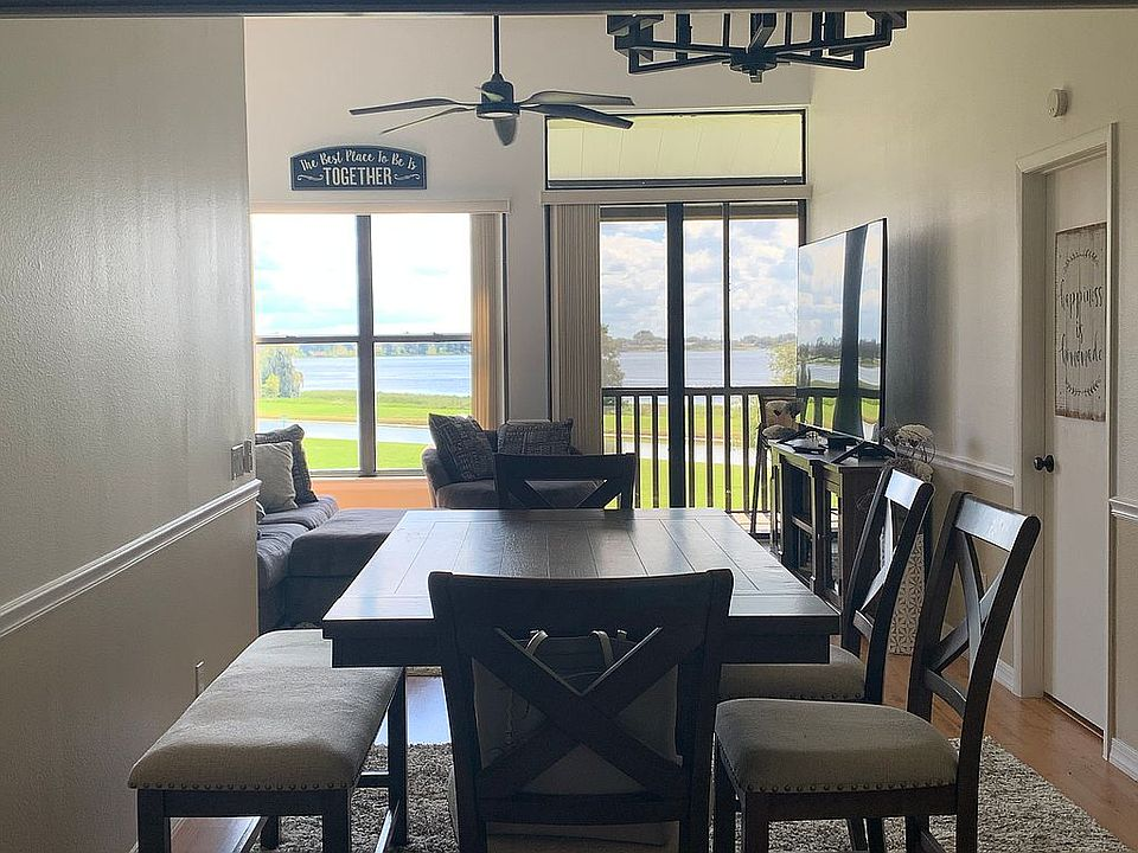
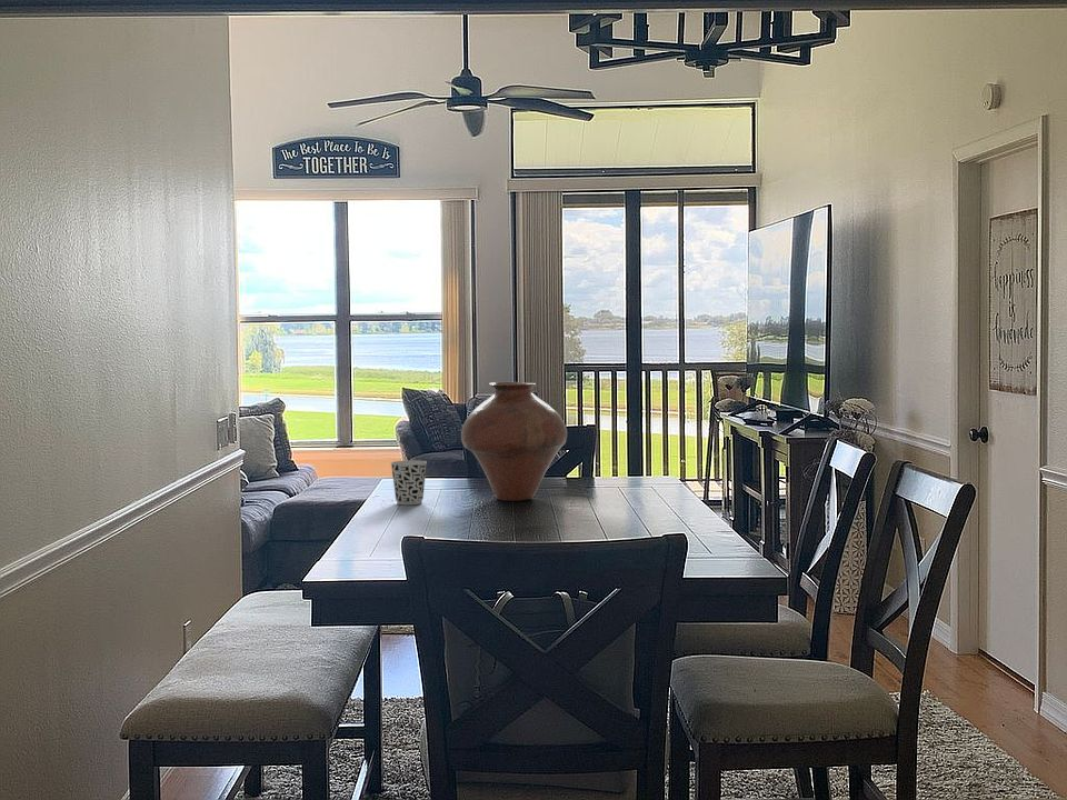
+ cup (409, 482)
+ vase (513, 440)
